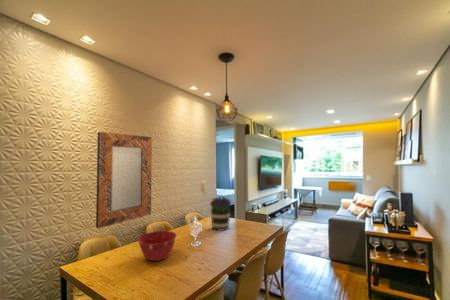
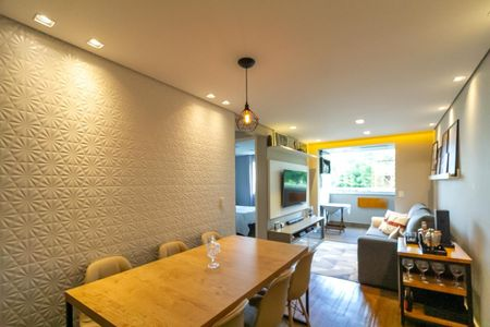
- home mirror (127, 177)
- bouquet (220, 212)
- mixing bowl (157, 246)
